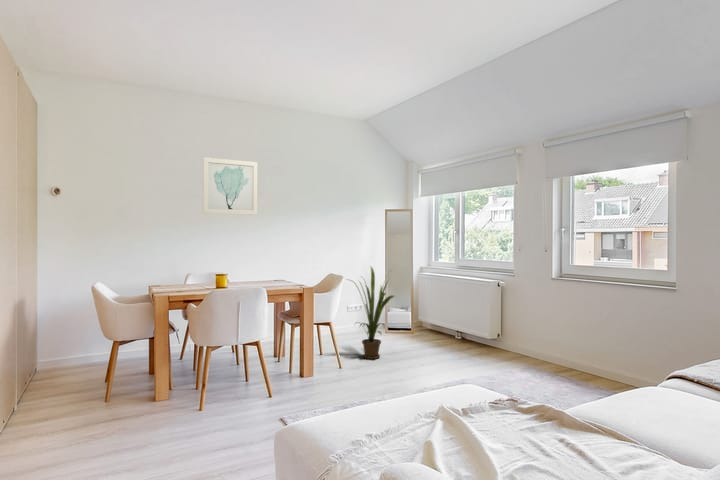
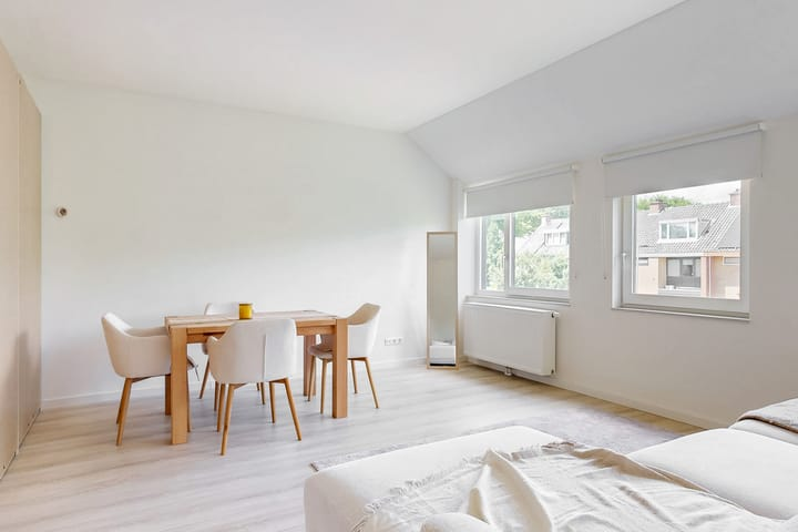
- house plant (370, 311)
- wall art (230, 187)
